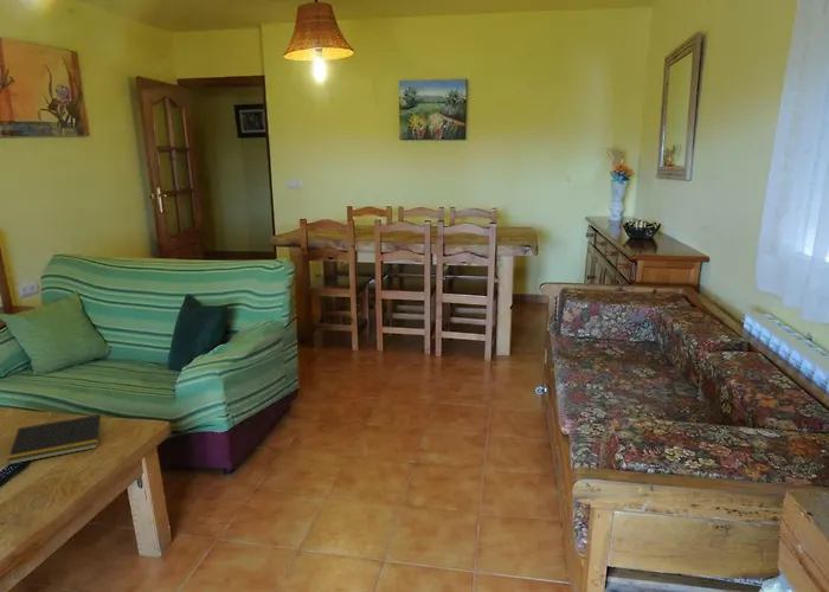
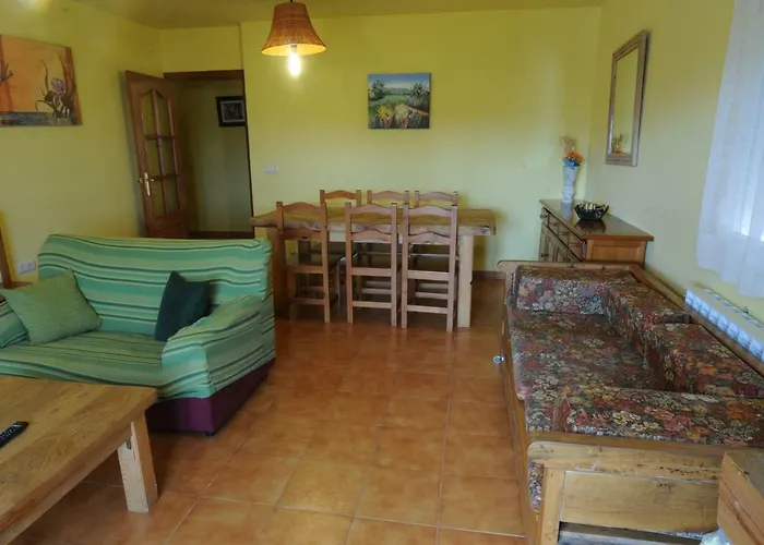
- notepad (57, 437)
